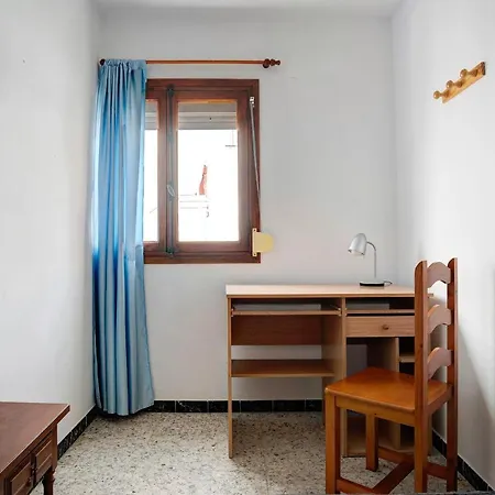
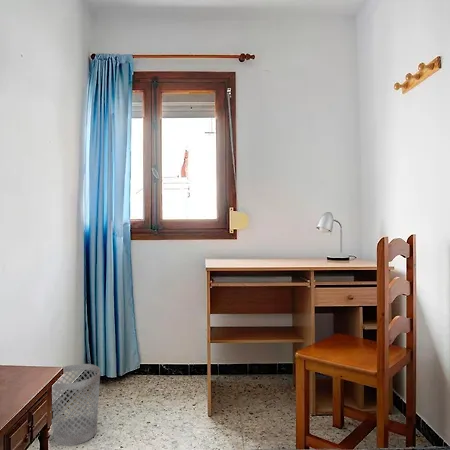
+ wastebasket (74, 403)
